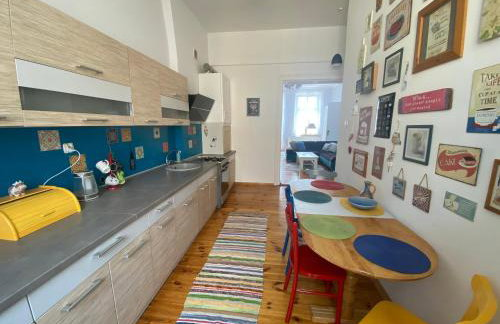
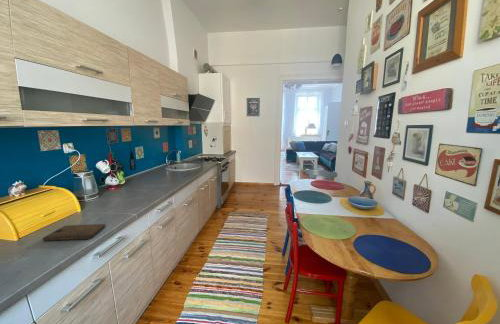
+ cutting board (76, 231)
